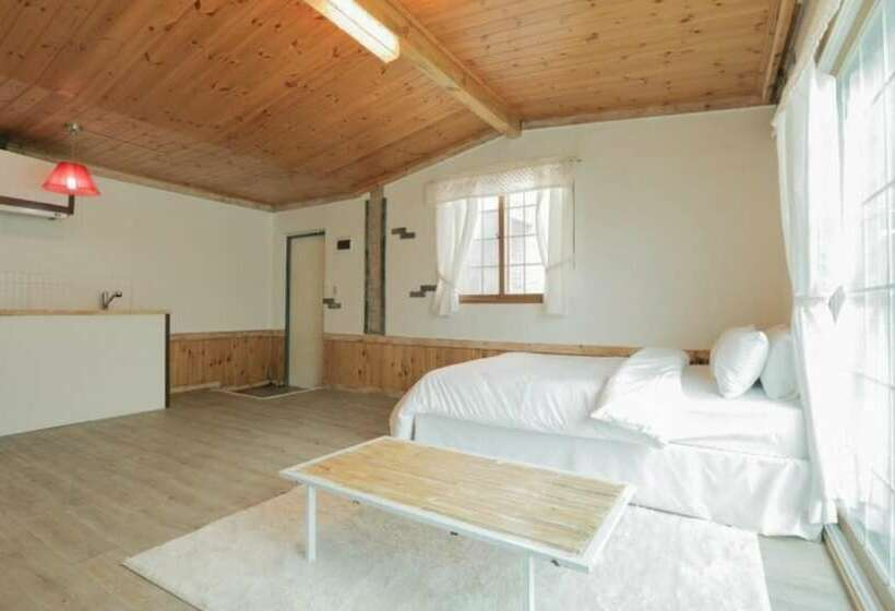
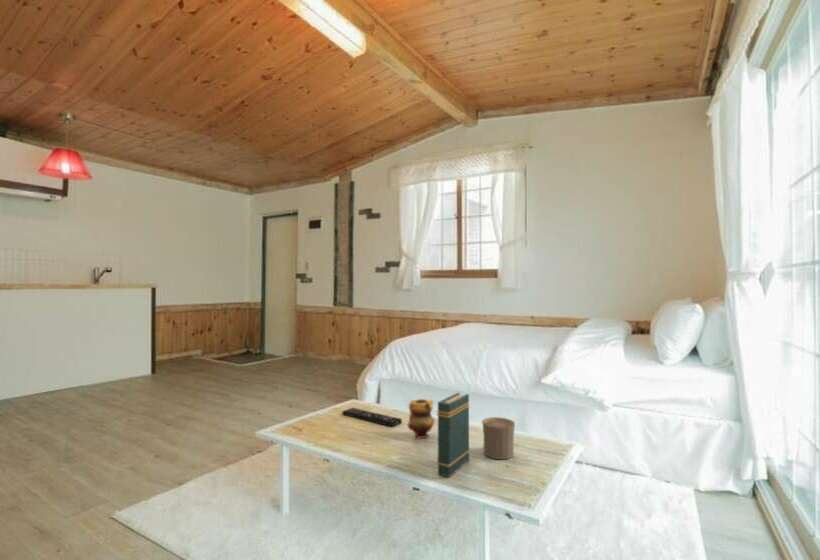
+ book (453, 432)
+ cup (498, 437)
+ remote control (371, 416)
+ teapot (421, 415)
